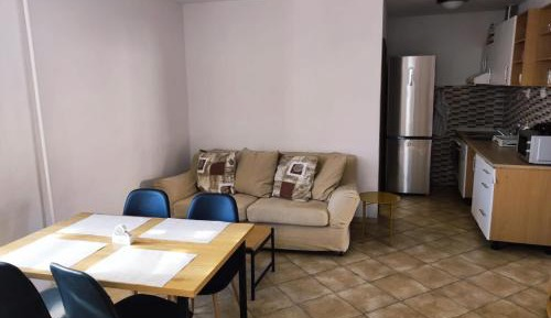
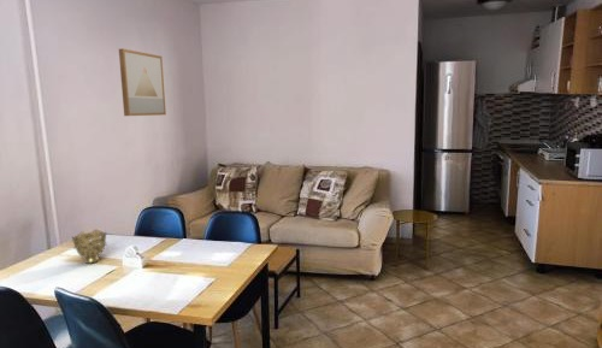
+ decorative bowl (90, 247)
+ wall art (143, 84)
